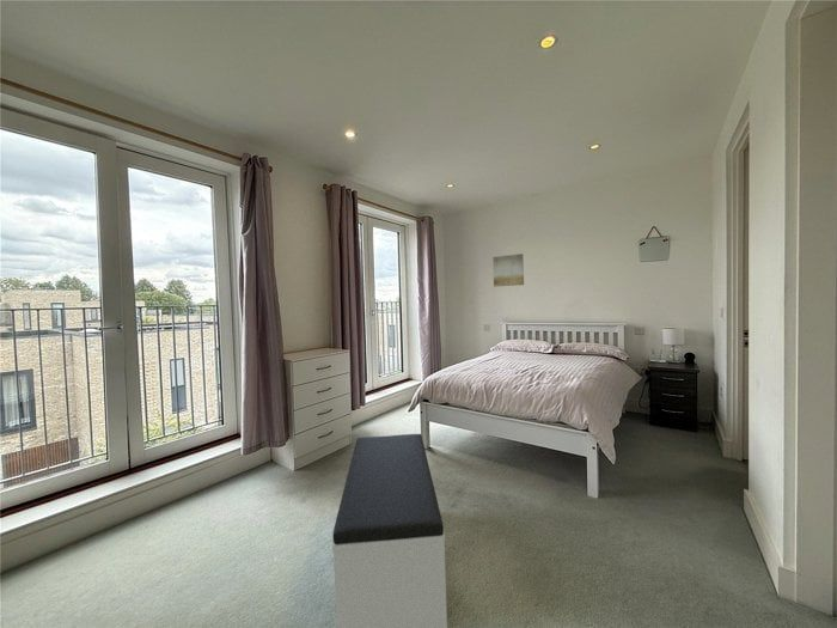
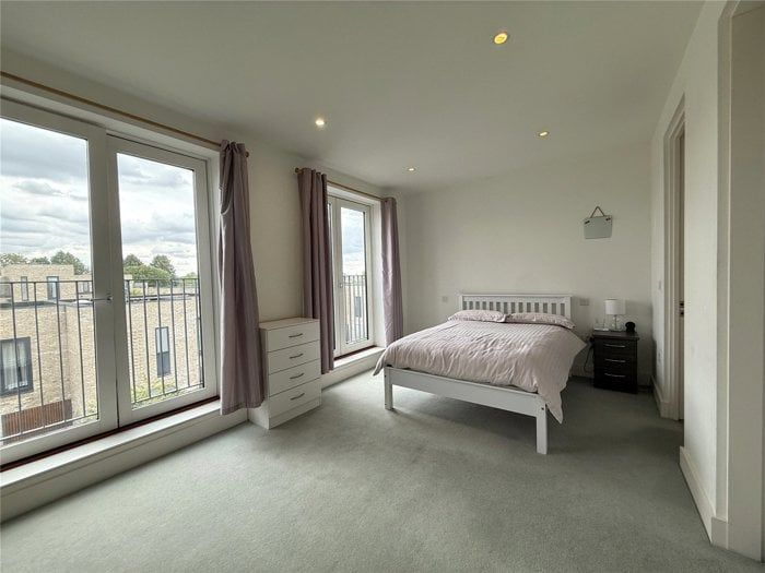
- wall art (507, 270)
- bench (390, 519)
